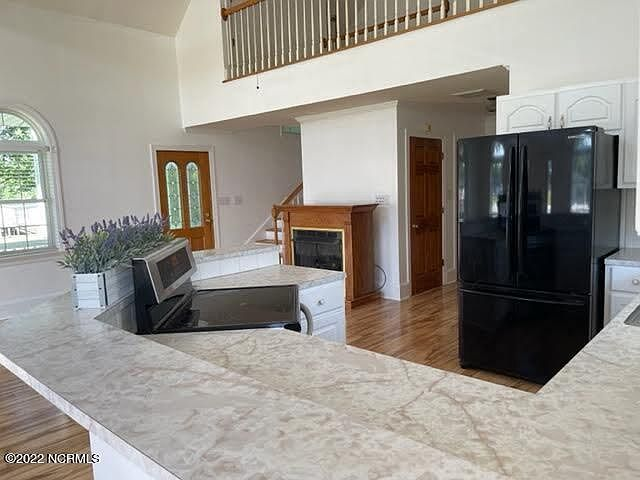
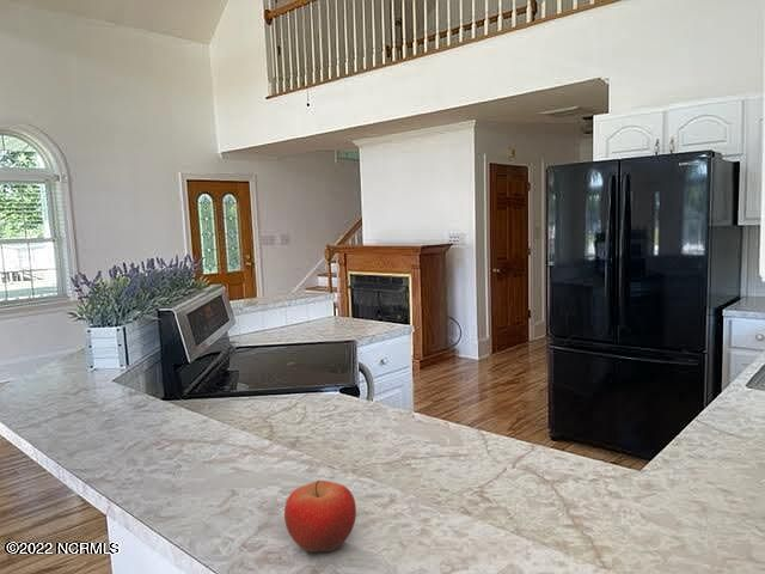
+ fruit (319, 511)
